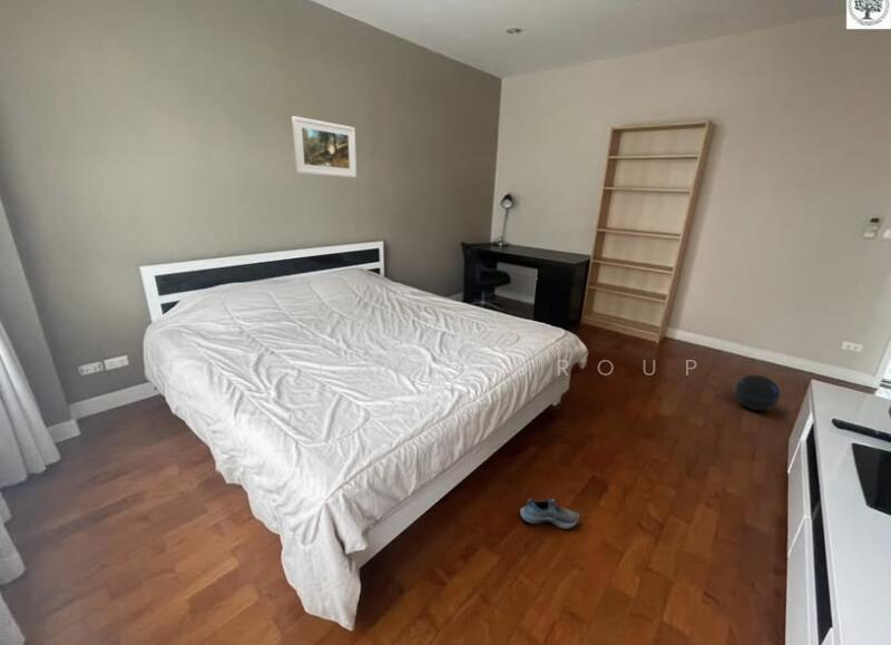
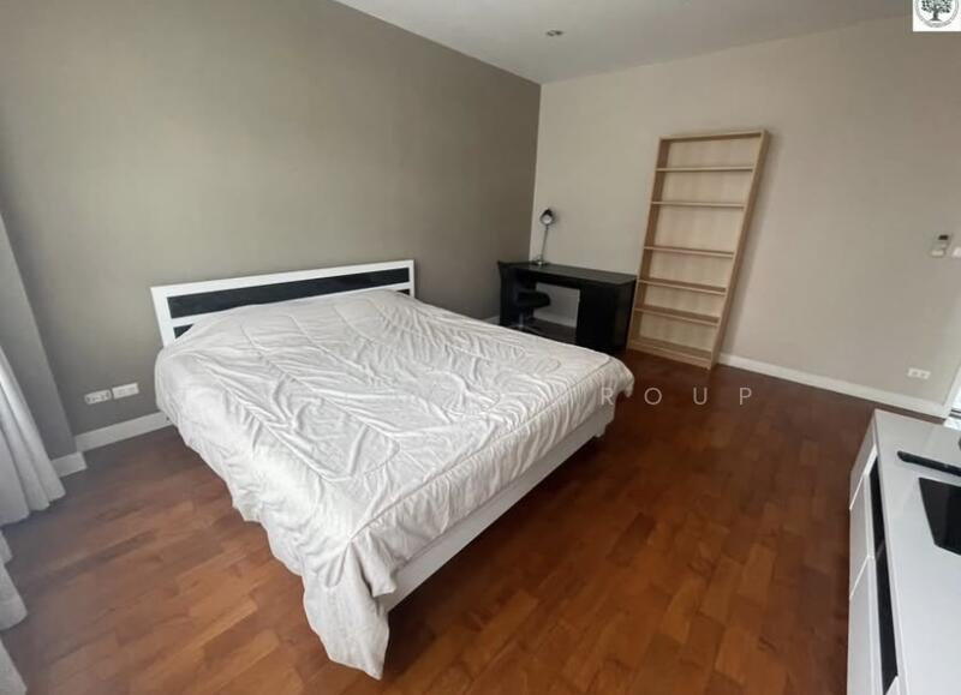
- shoe (549, 508)
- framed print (326, 149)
- ball (756, 392)
